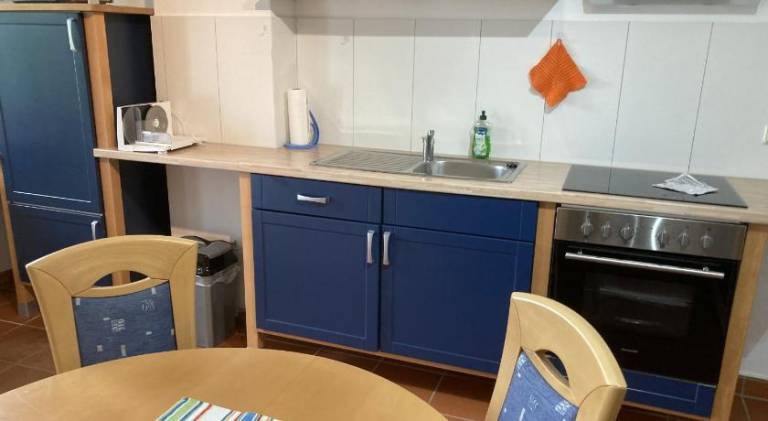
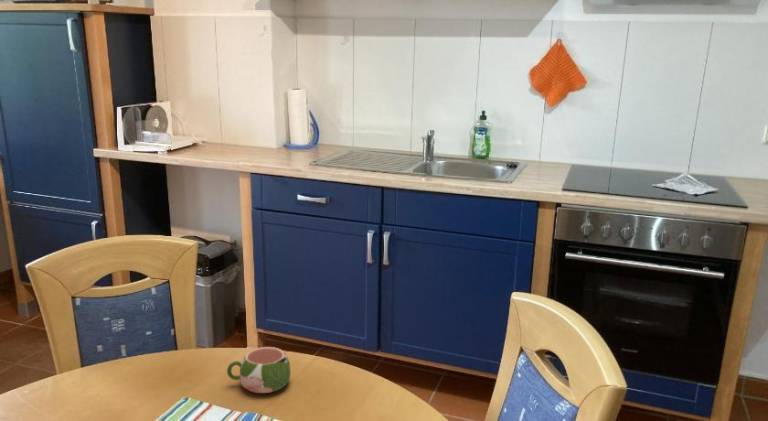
+ mug (259, 369)
